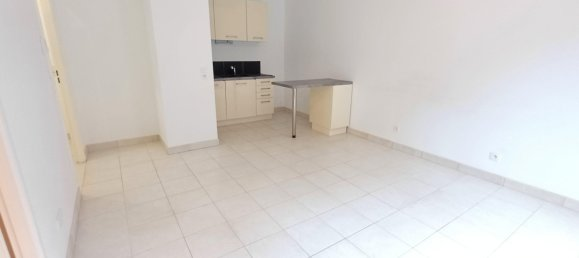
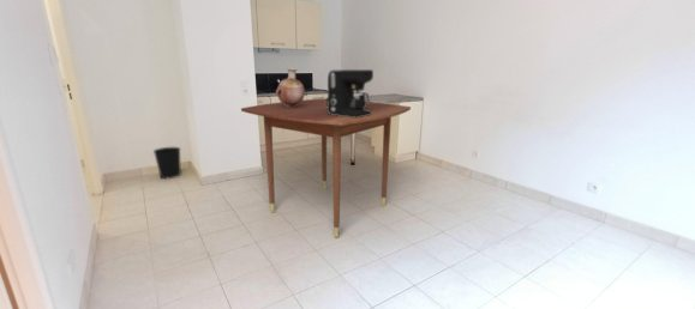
+ dining table (325, 159)
+ vase (290, 87)
+ coffee maker (351, 92)
+ wastebasket (168, 163)
